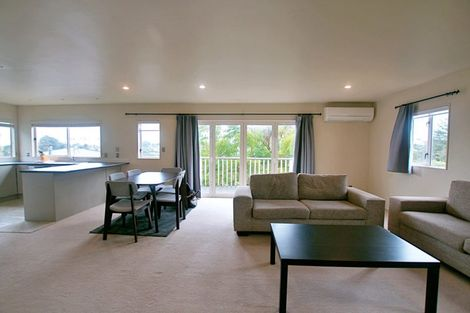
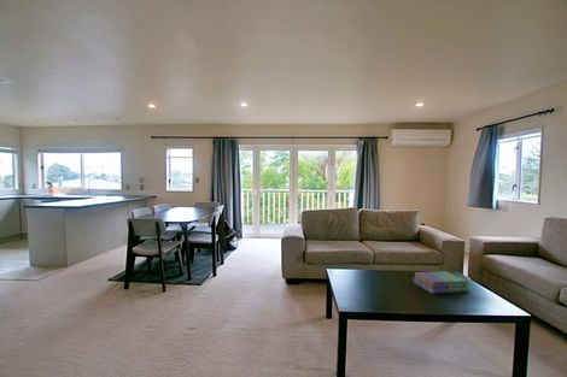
+ books (439, 281)
